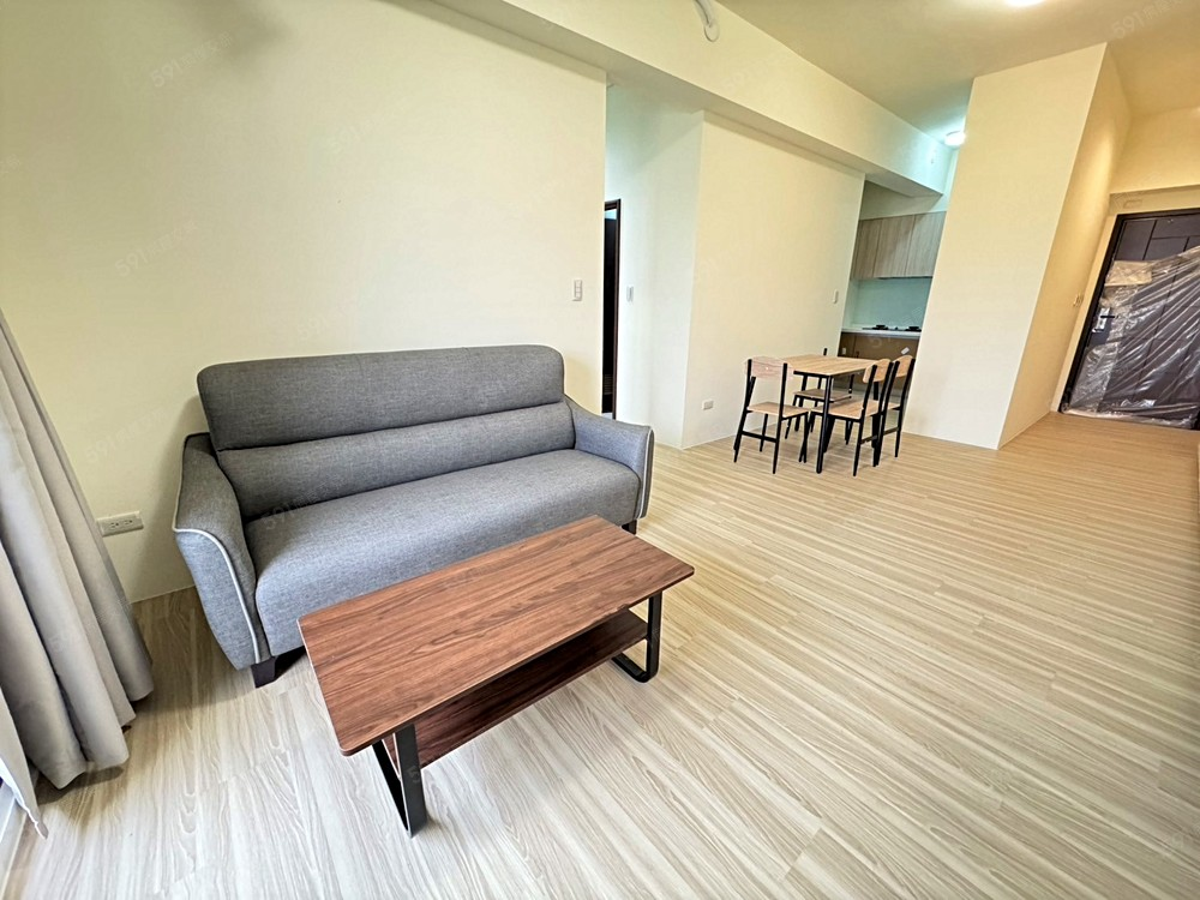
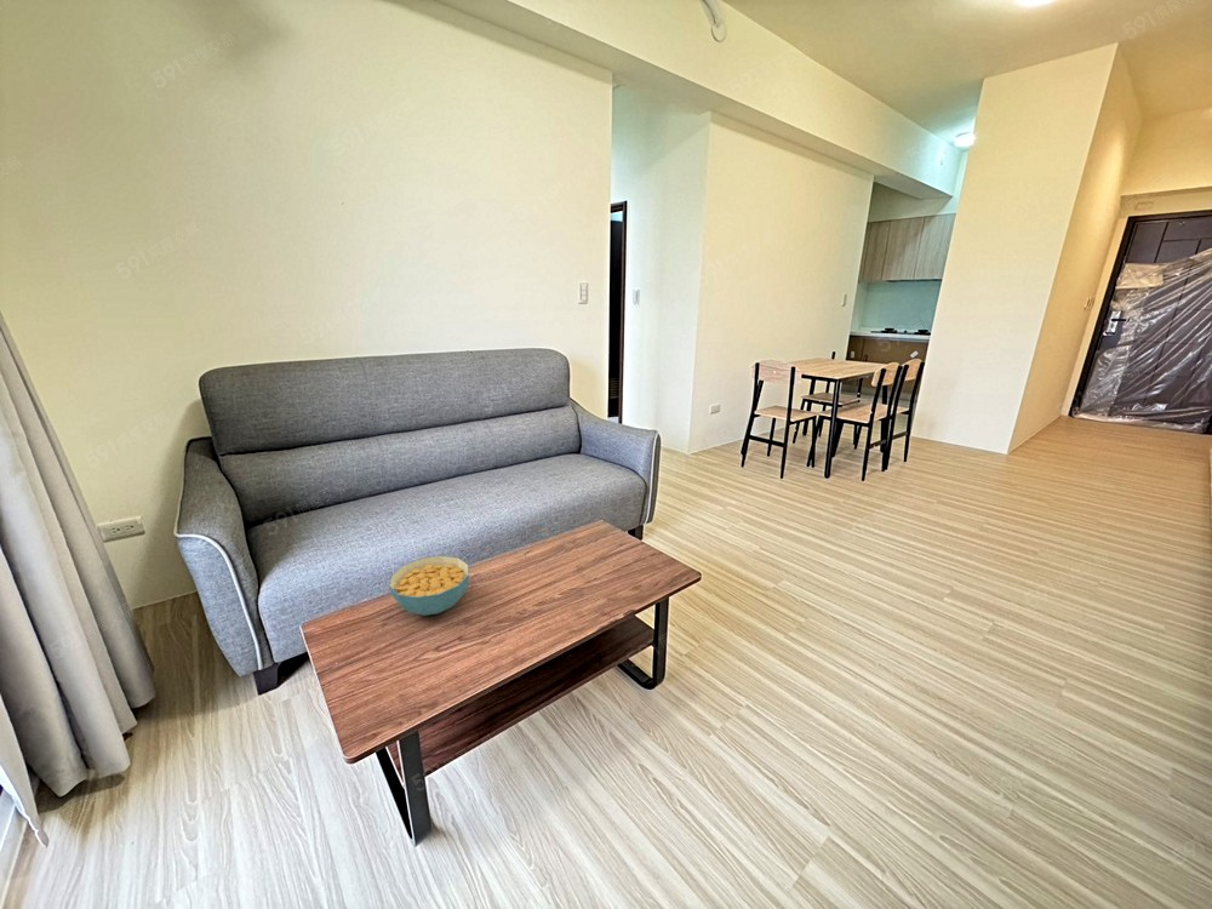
+ cereal bowl (431, 590)
